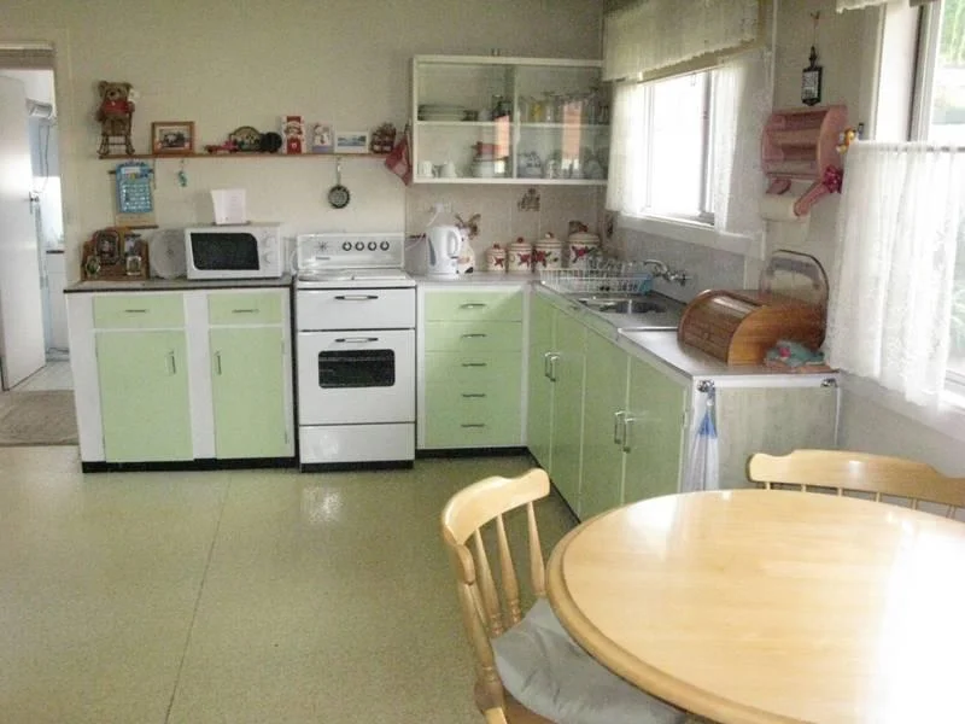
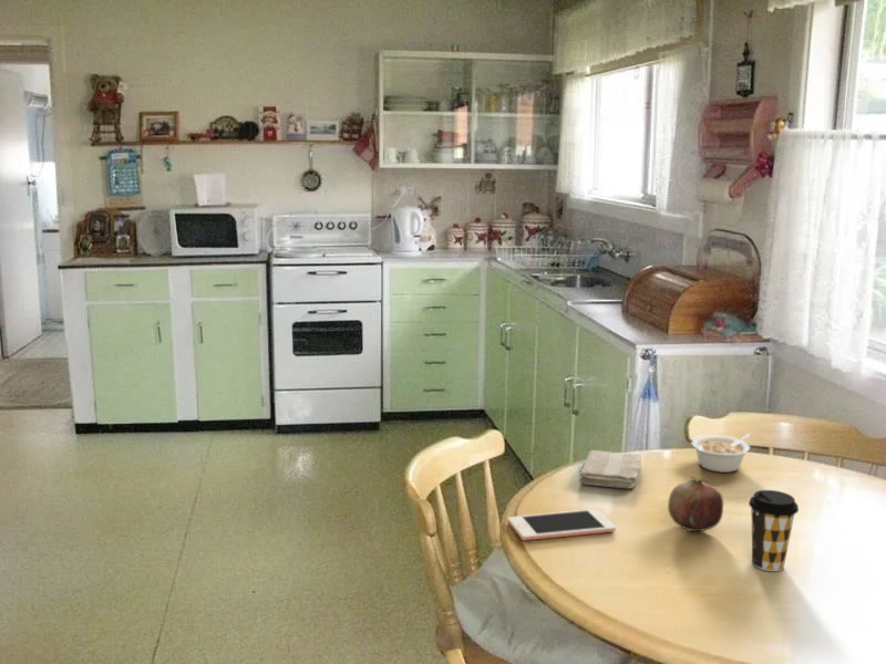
+ cell phone (560, 523)
+ washcloth (610, 467)
+ legume (720, 452)
+ coffee cup (771, 530)
+ fruit (696, 504)
